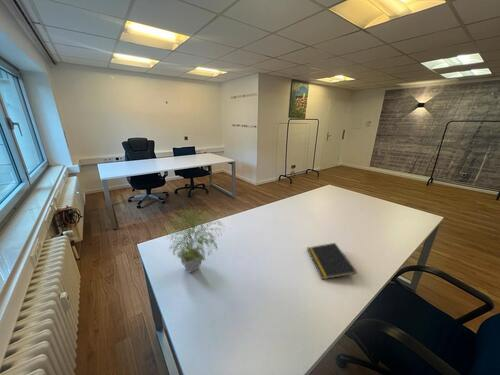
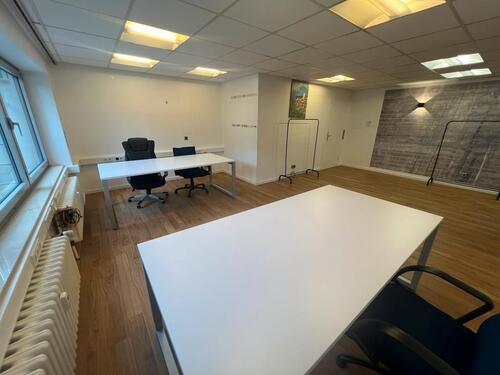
- potted plant (195, 237)
- notepad (329, 259)
